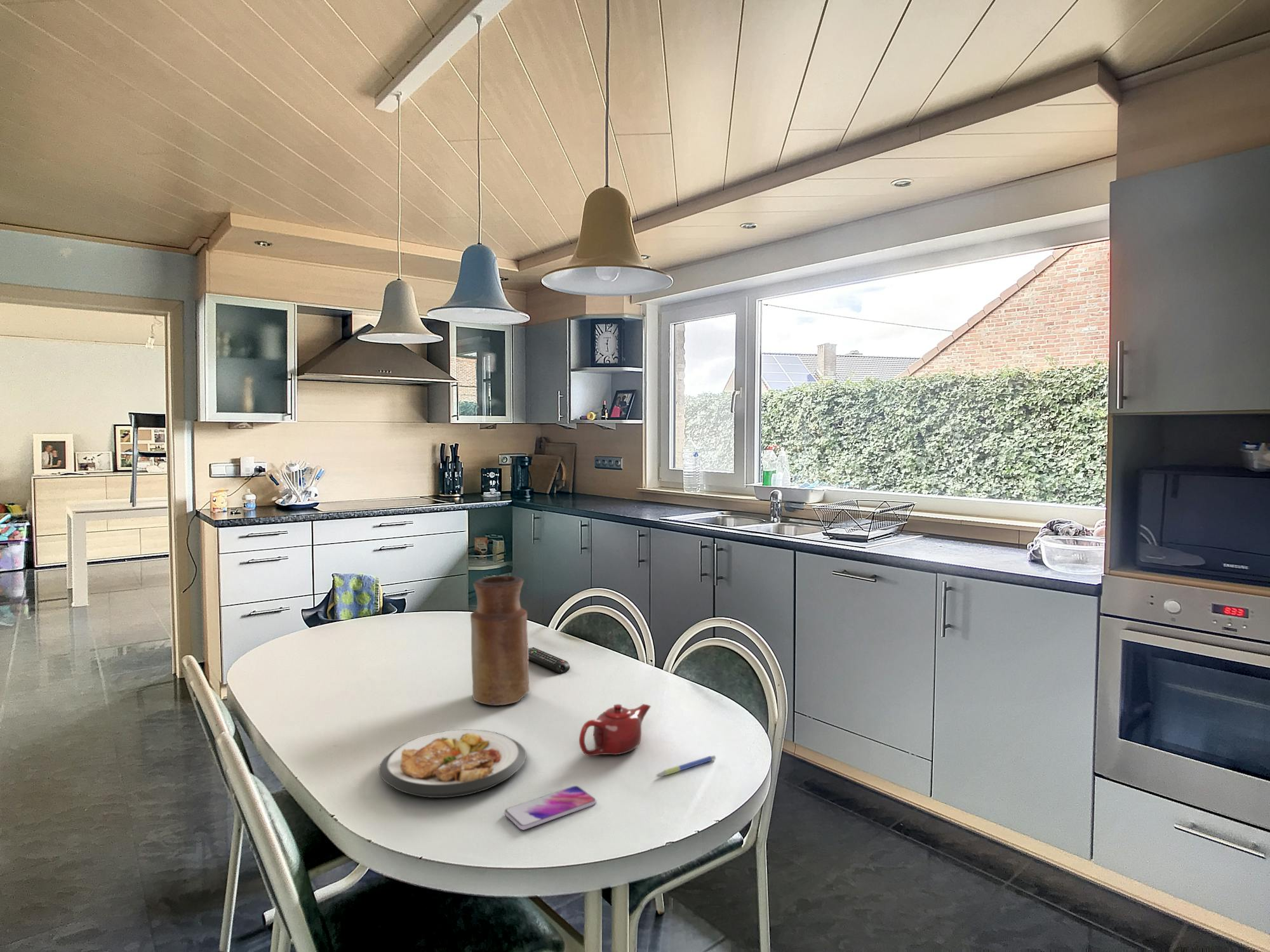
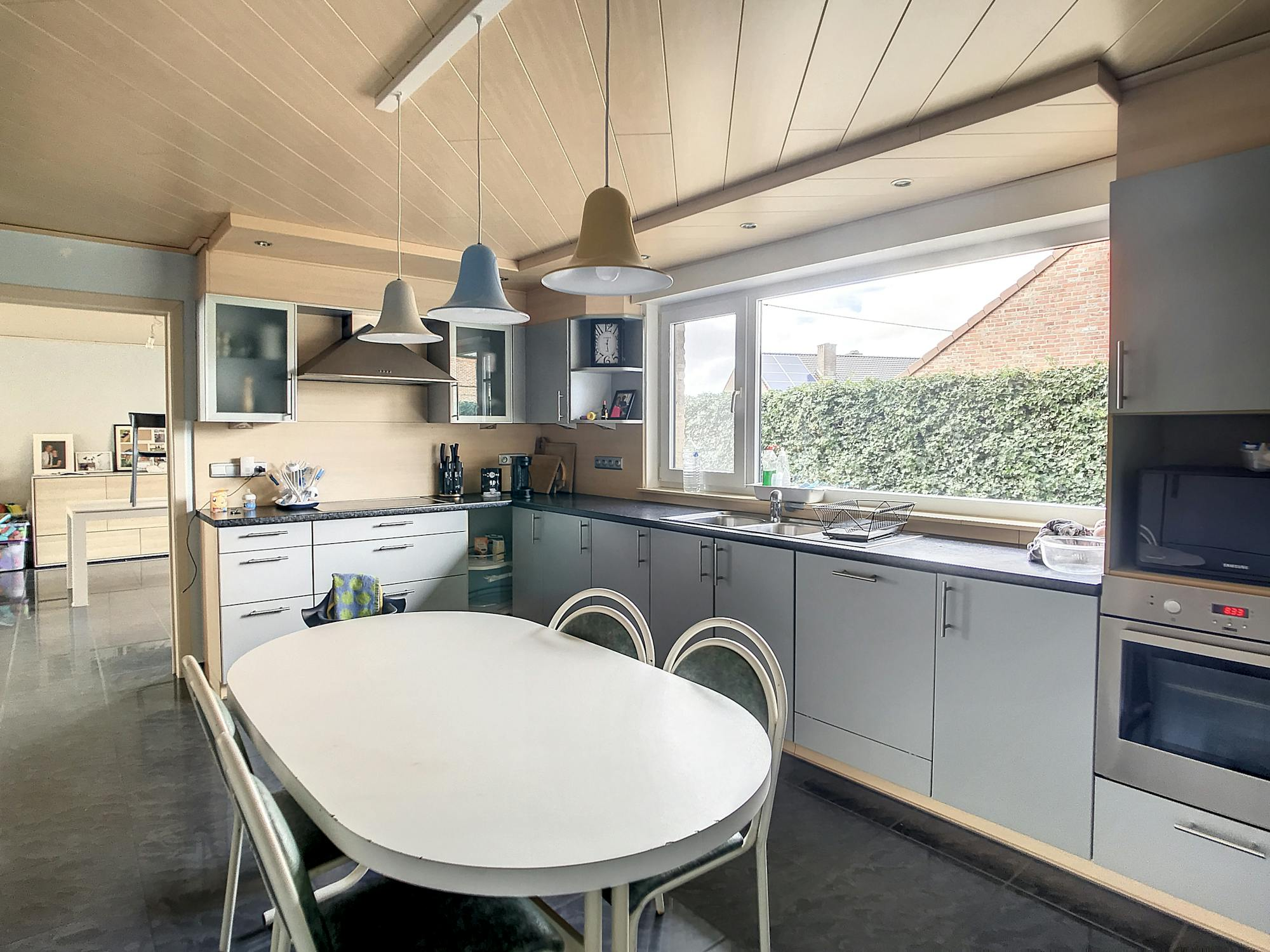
- plate (454, 755)
- remote control (542, 659)
- smartphone (551, 807)
- vase (500, 638)
- teapot (616, 727)
- pen (686, 766)
